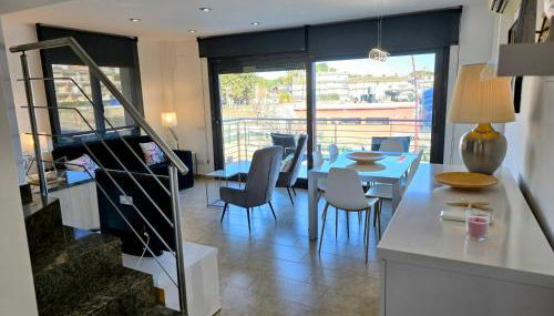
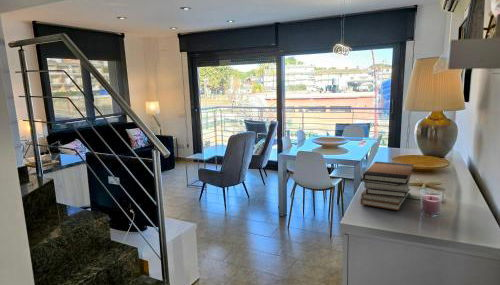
+ book stack (387, 183)
